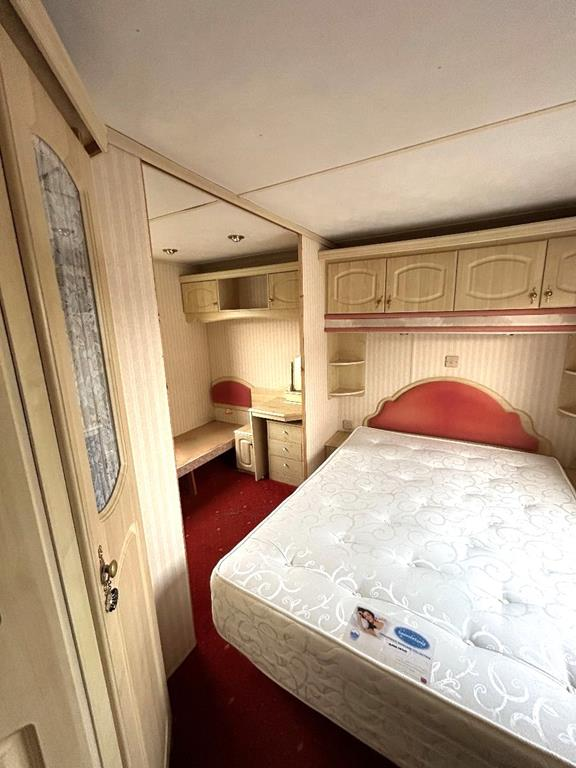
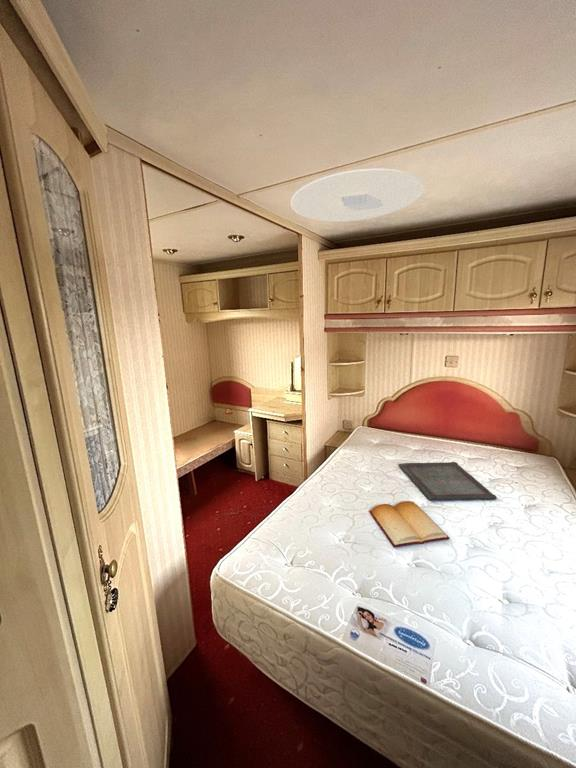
+ ceiling light (354, 193)
+ serving tray (442, 479)
+ bible (406, 521)
